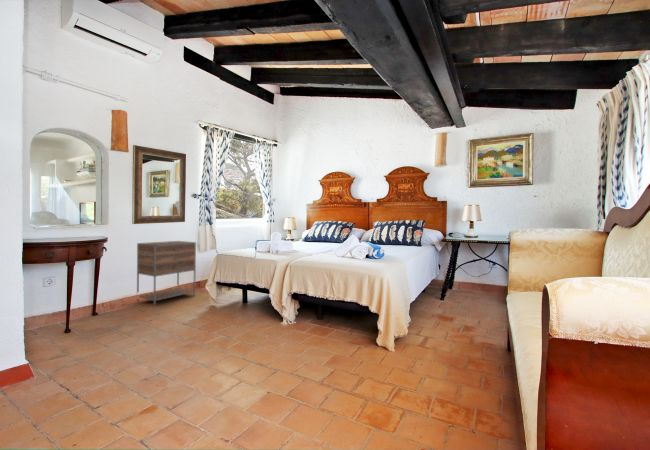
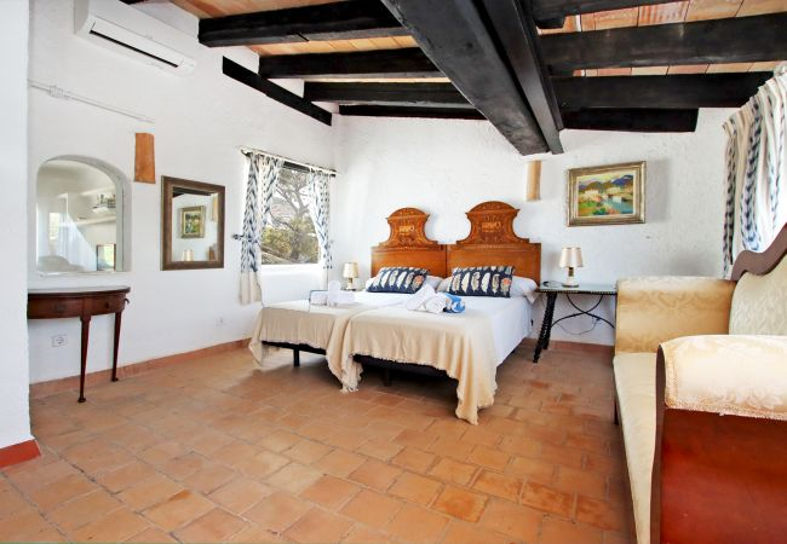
- nightstand (168, 270)
